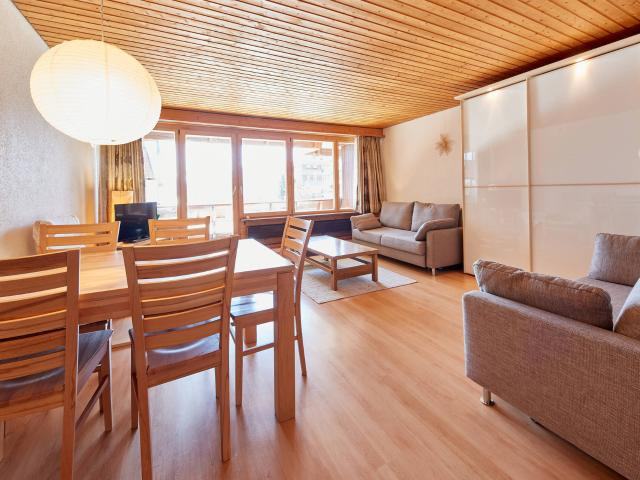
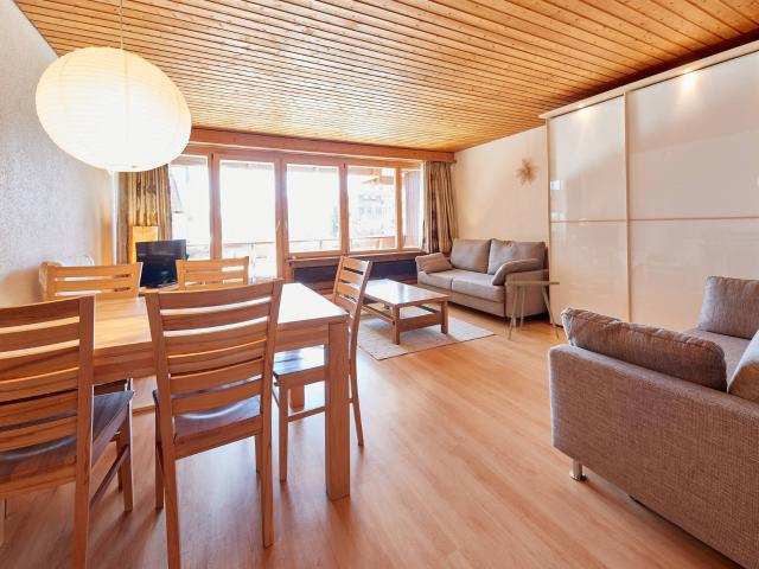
+ side table (523, 309)
